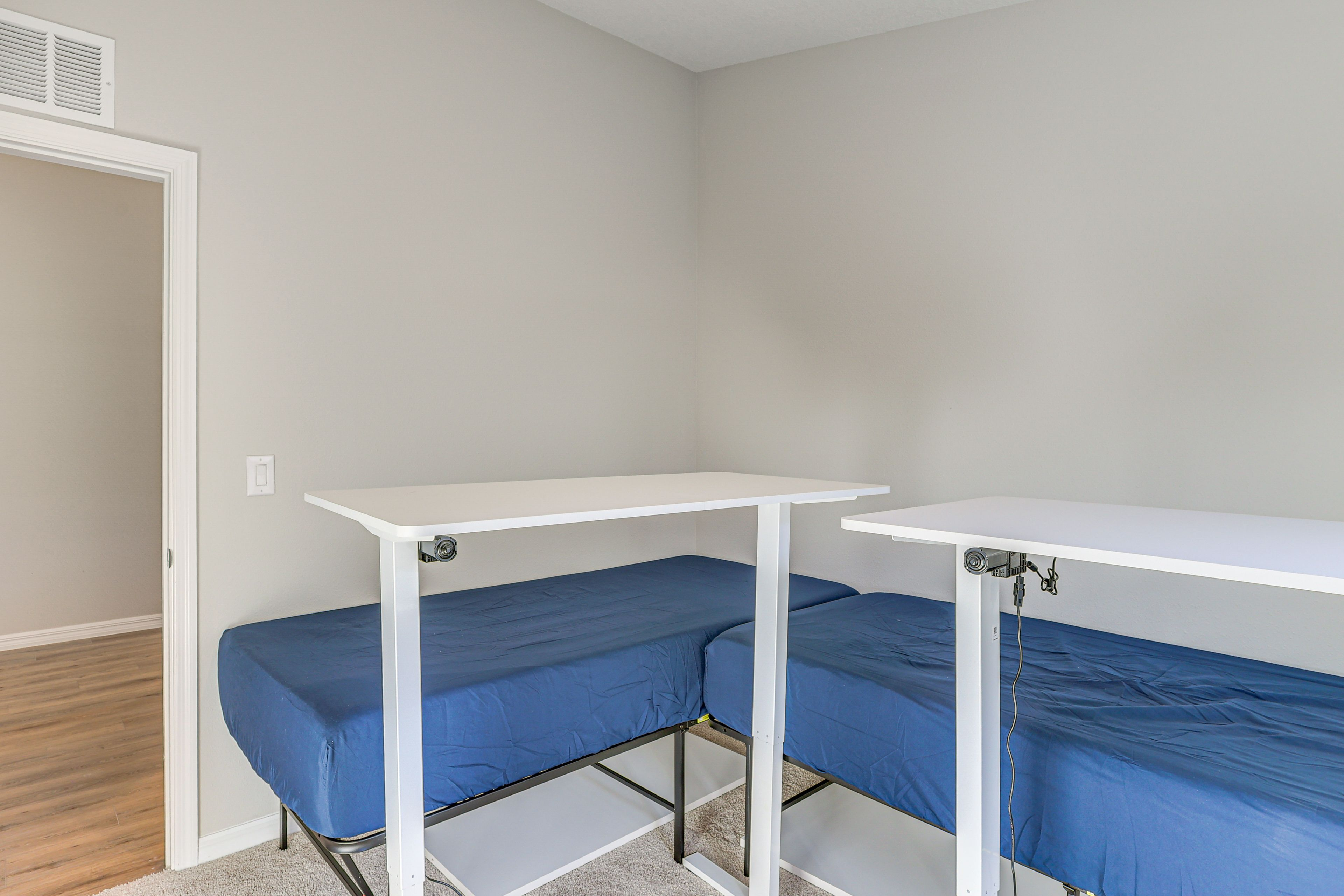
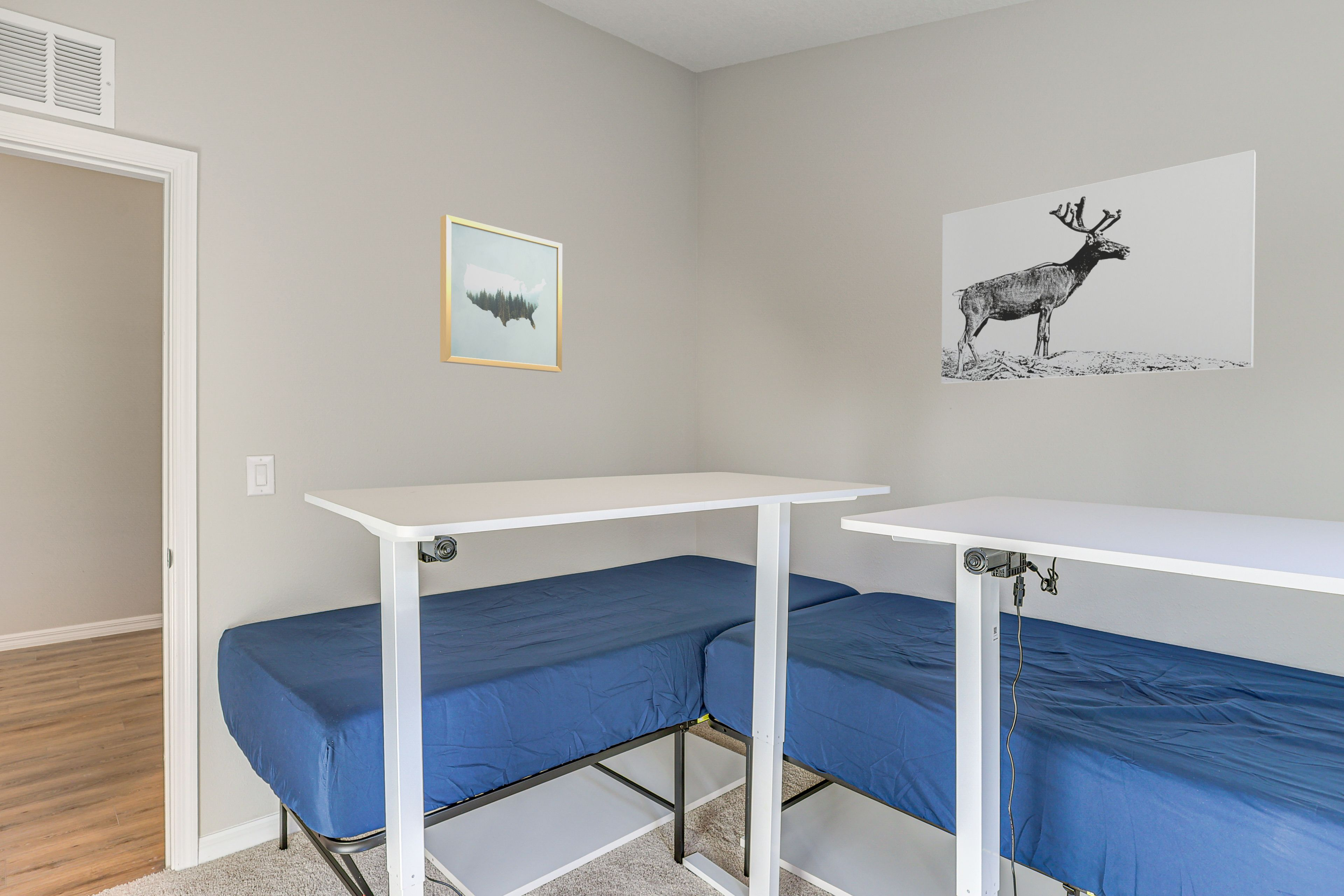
+ wall art (1079, 282)
+ wall art (505, 299)
